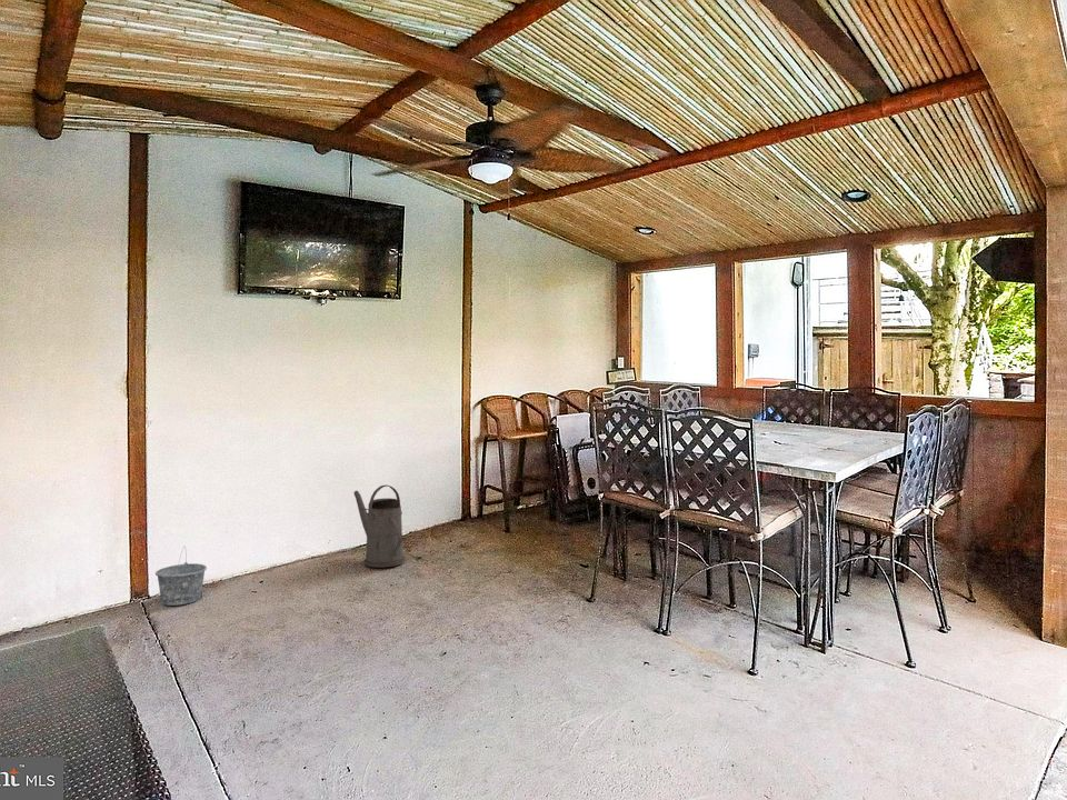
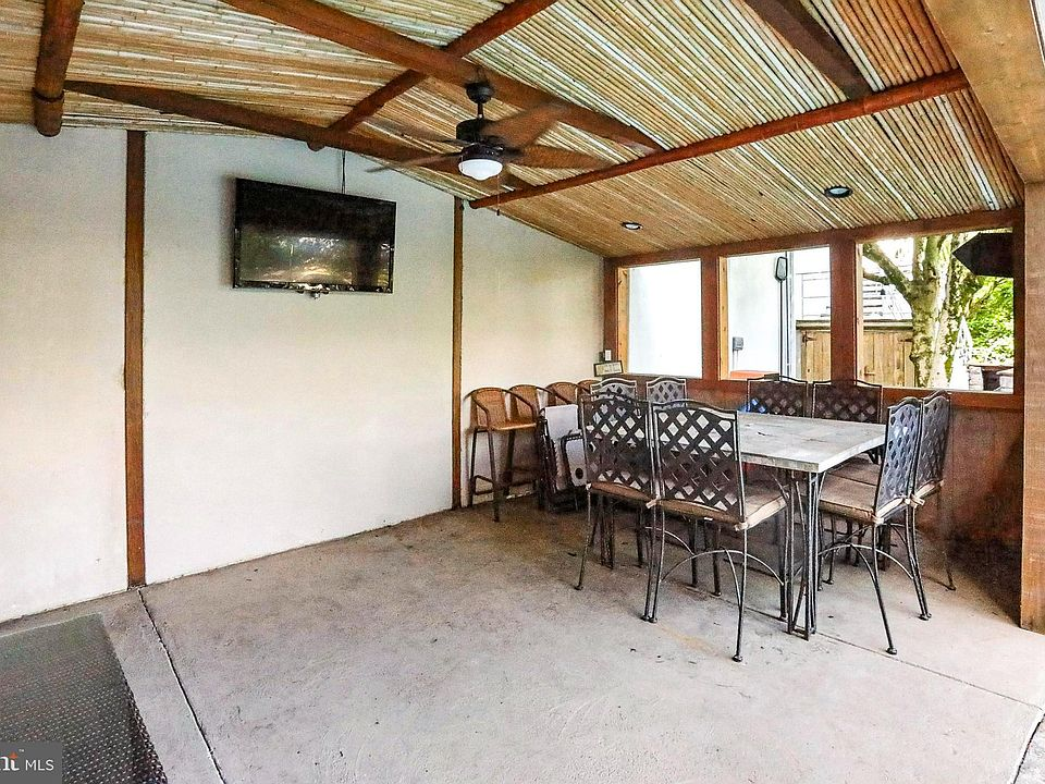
- watering can (377, 521)
- bucket (181, 572)
